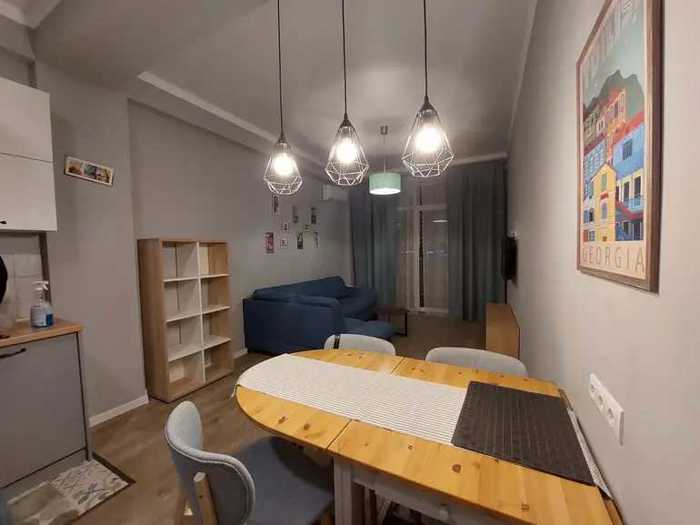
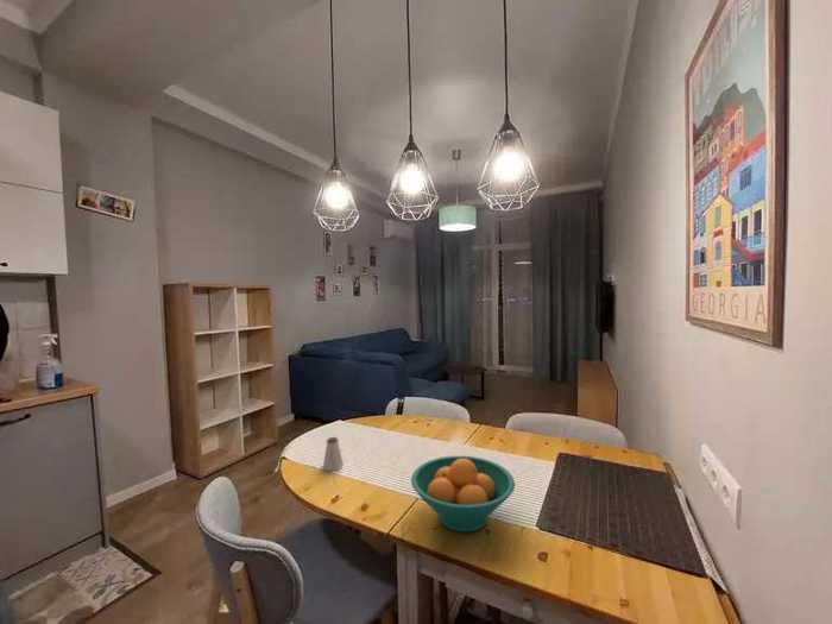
+ saltshaker (333, 452)
+ fruit bowl (462, 489)
